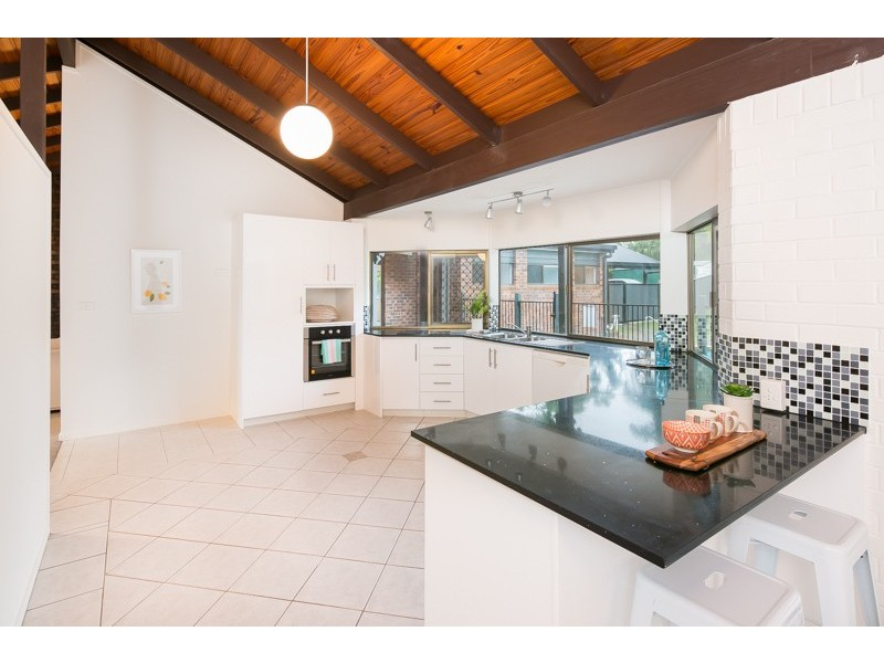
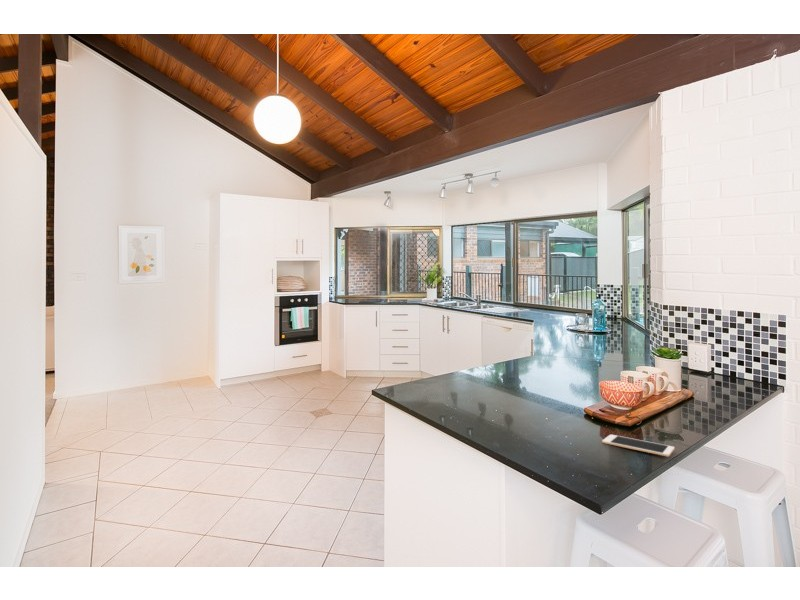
+ cell phone (637, 444)
